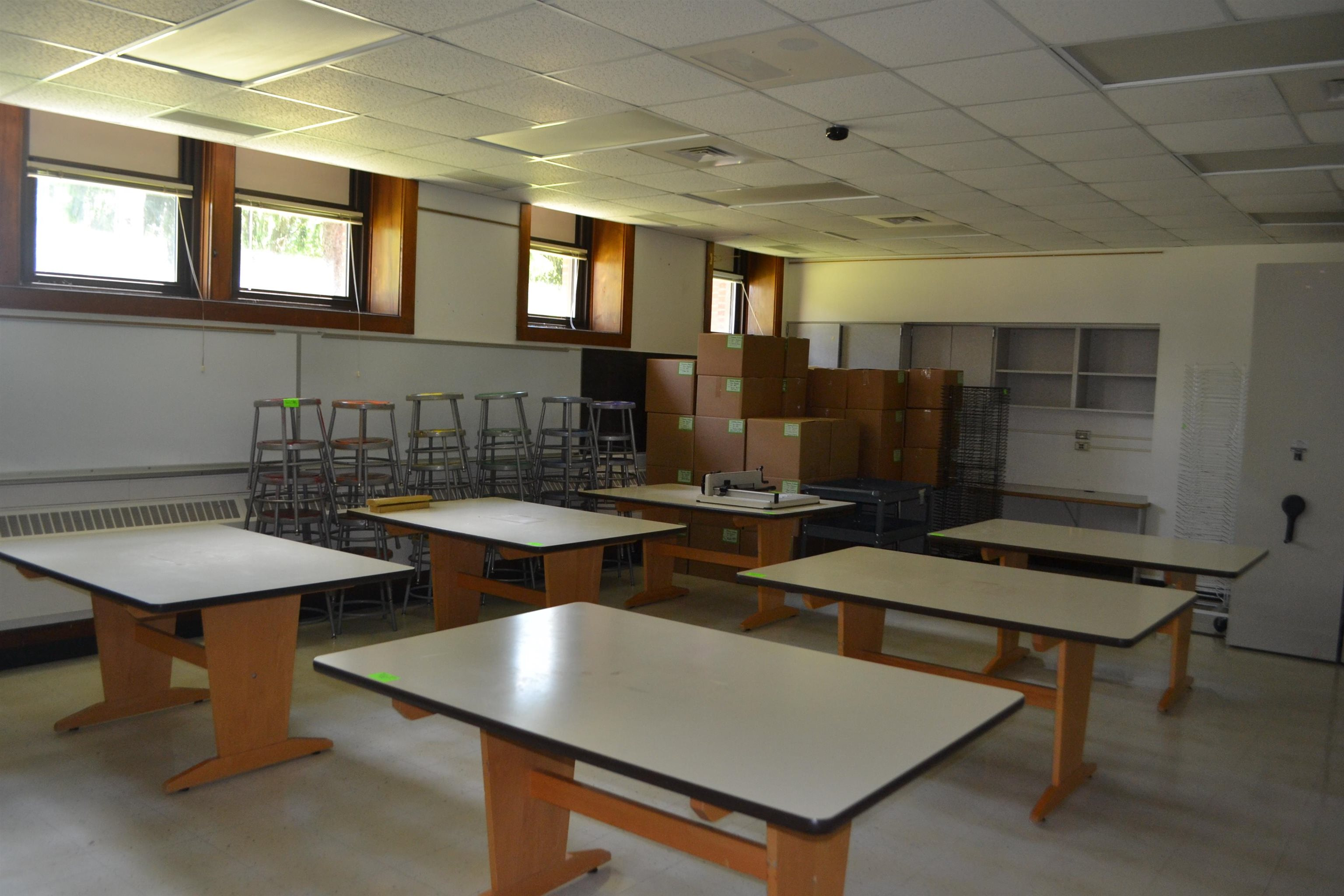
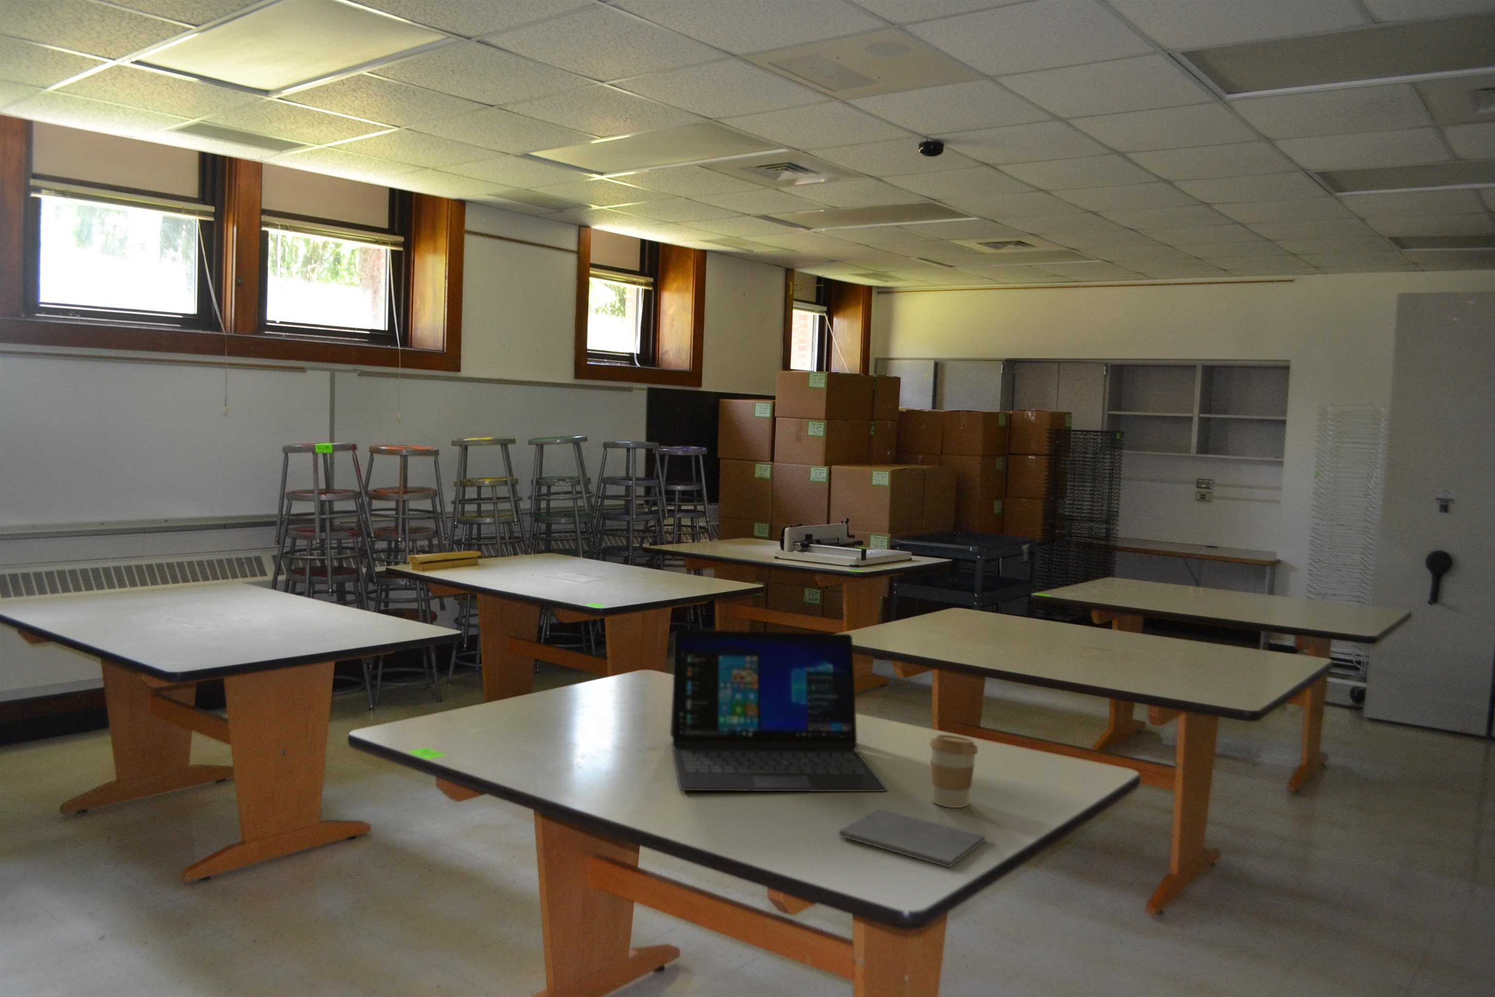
+ notepad (912, 836)
+ laptop (773, 704)
+ coffee cup (952, 769)
